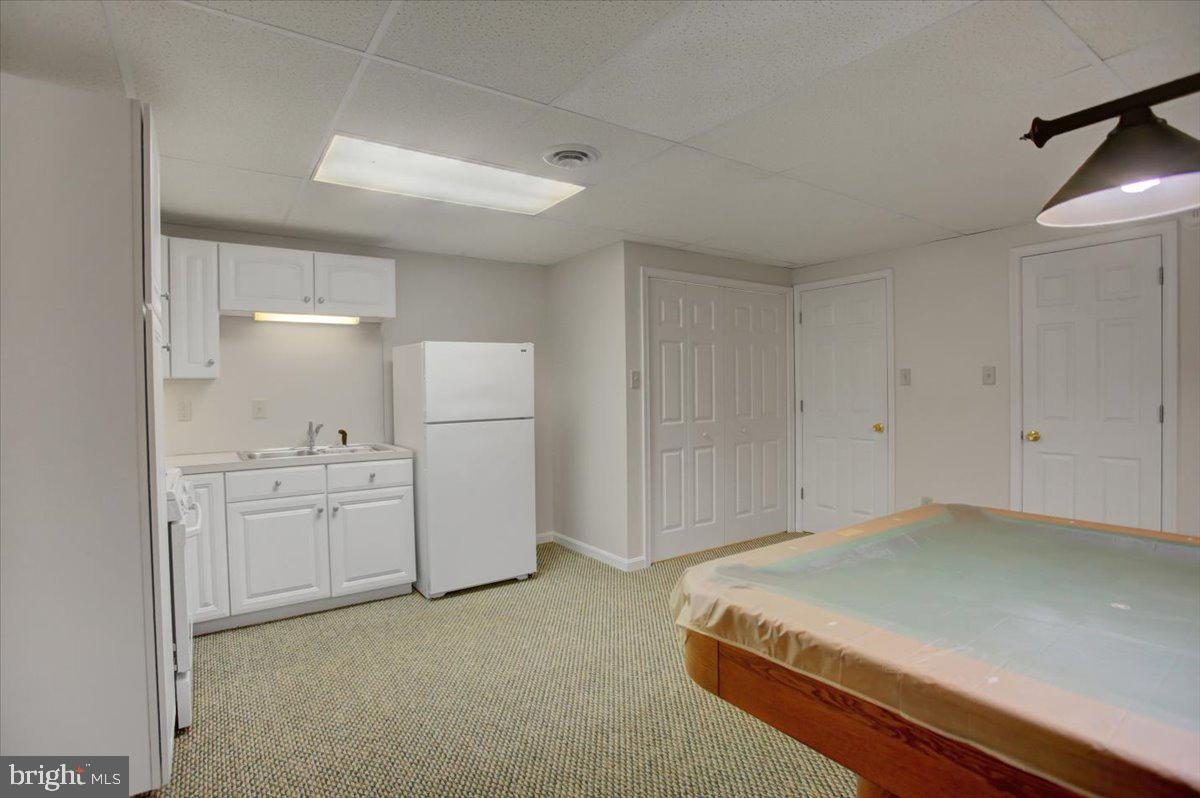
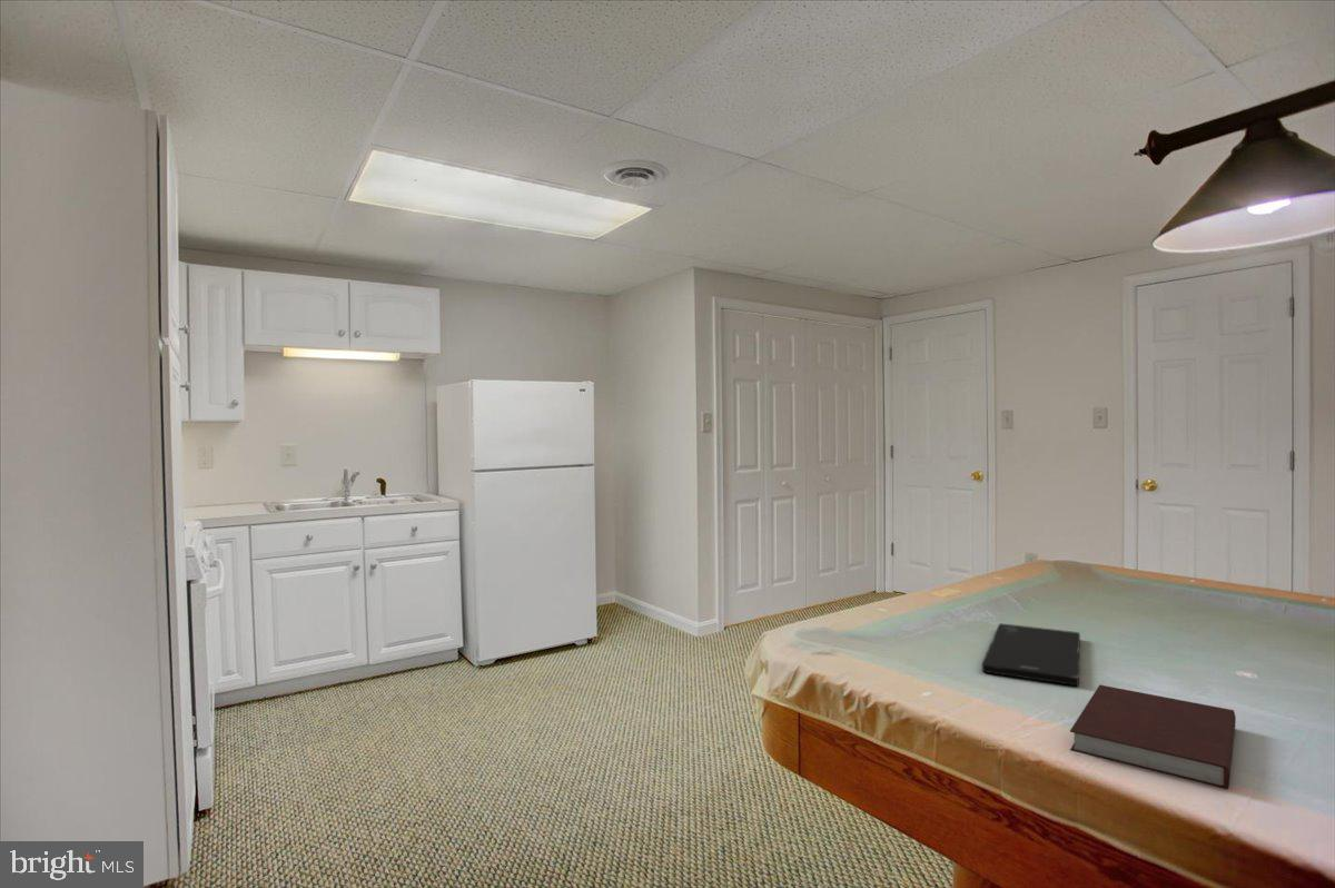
+ smartphone (1034, 650)
+ notebook (1155, 729)
